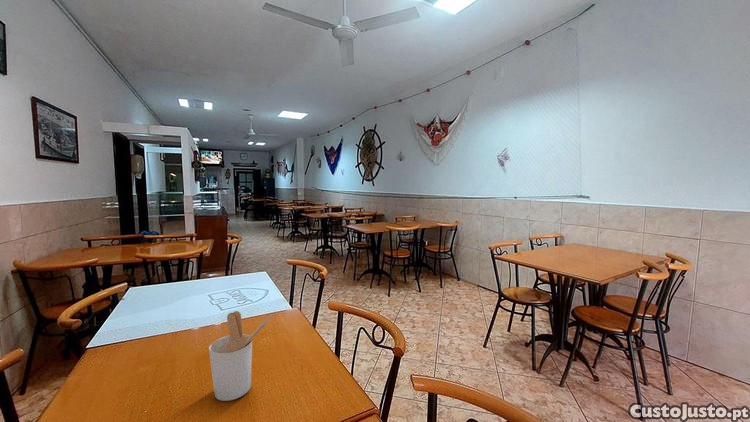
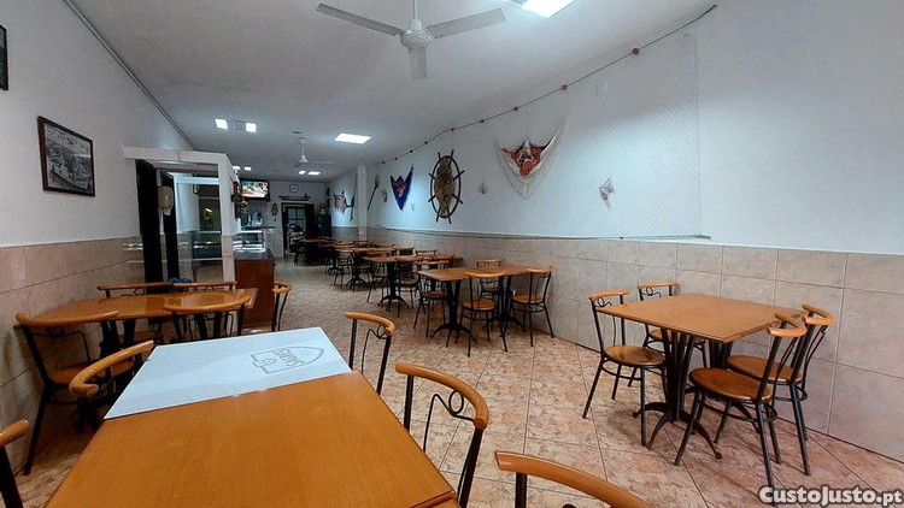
- utensil holder (243, 353)
